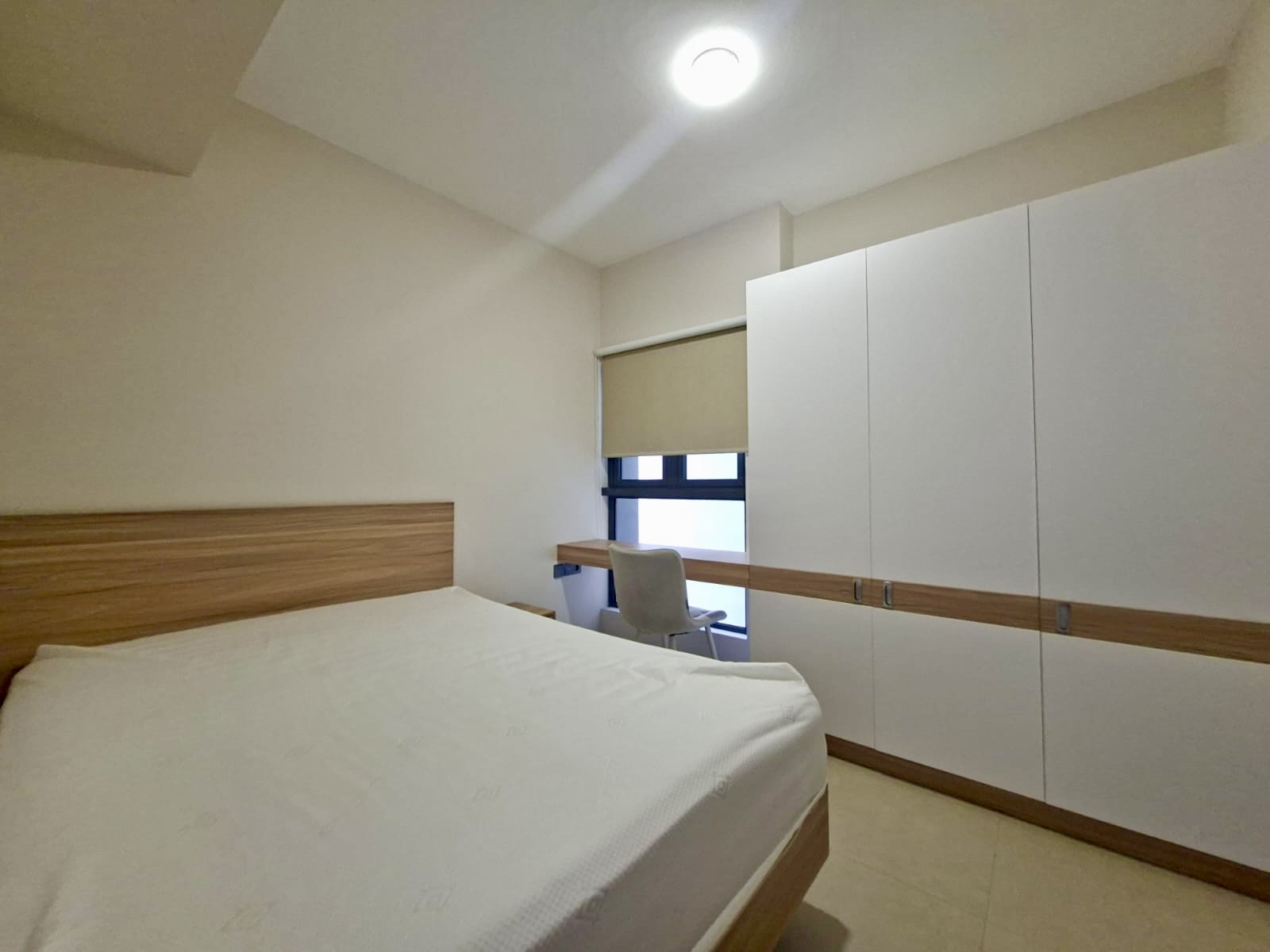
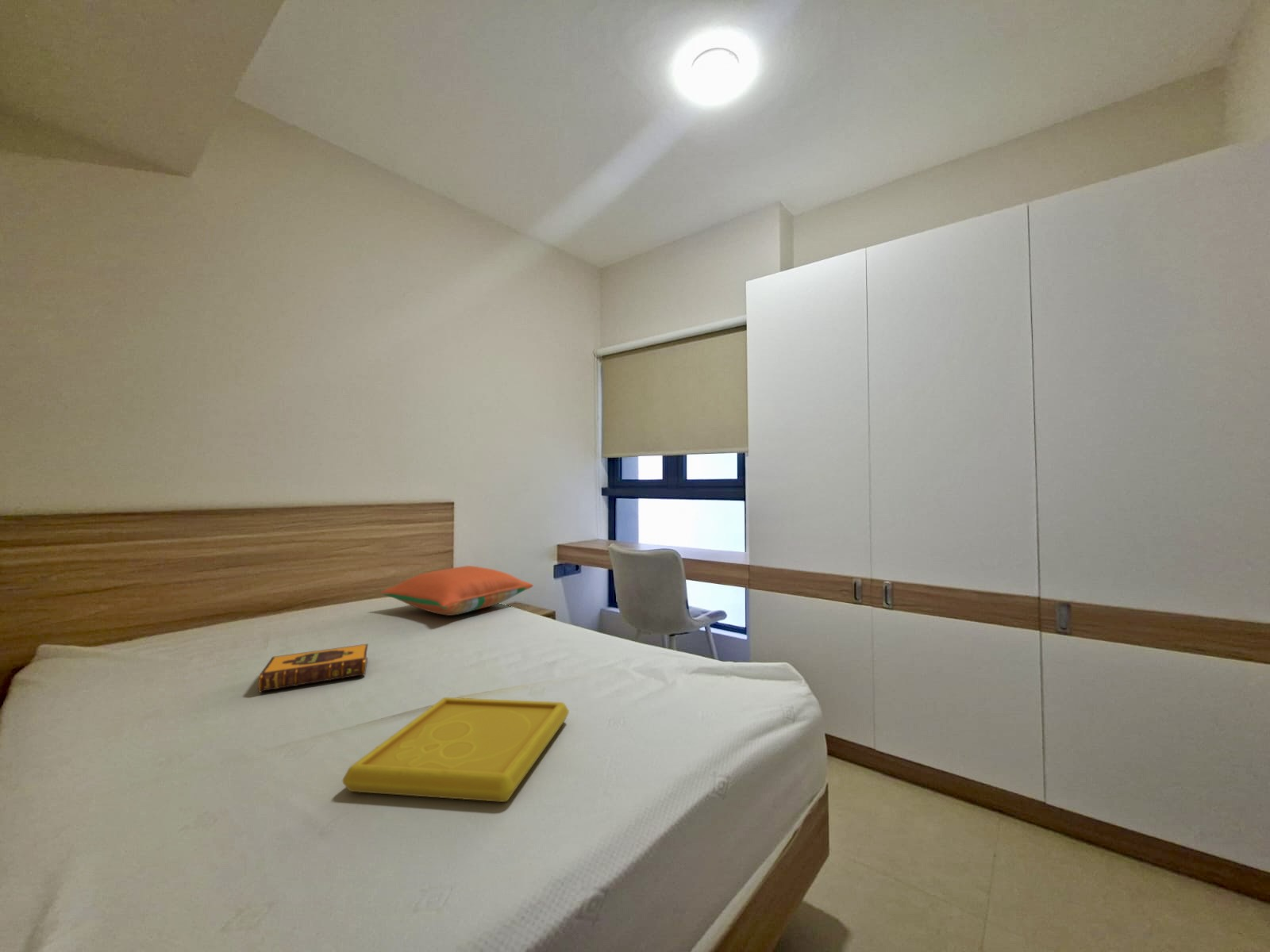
+ serving tray (470, 741)
+ pillow (459, 589)
+ hardback book (318, 666)
